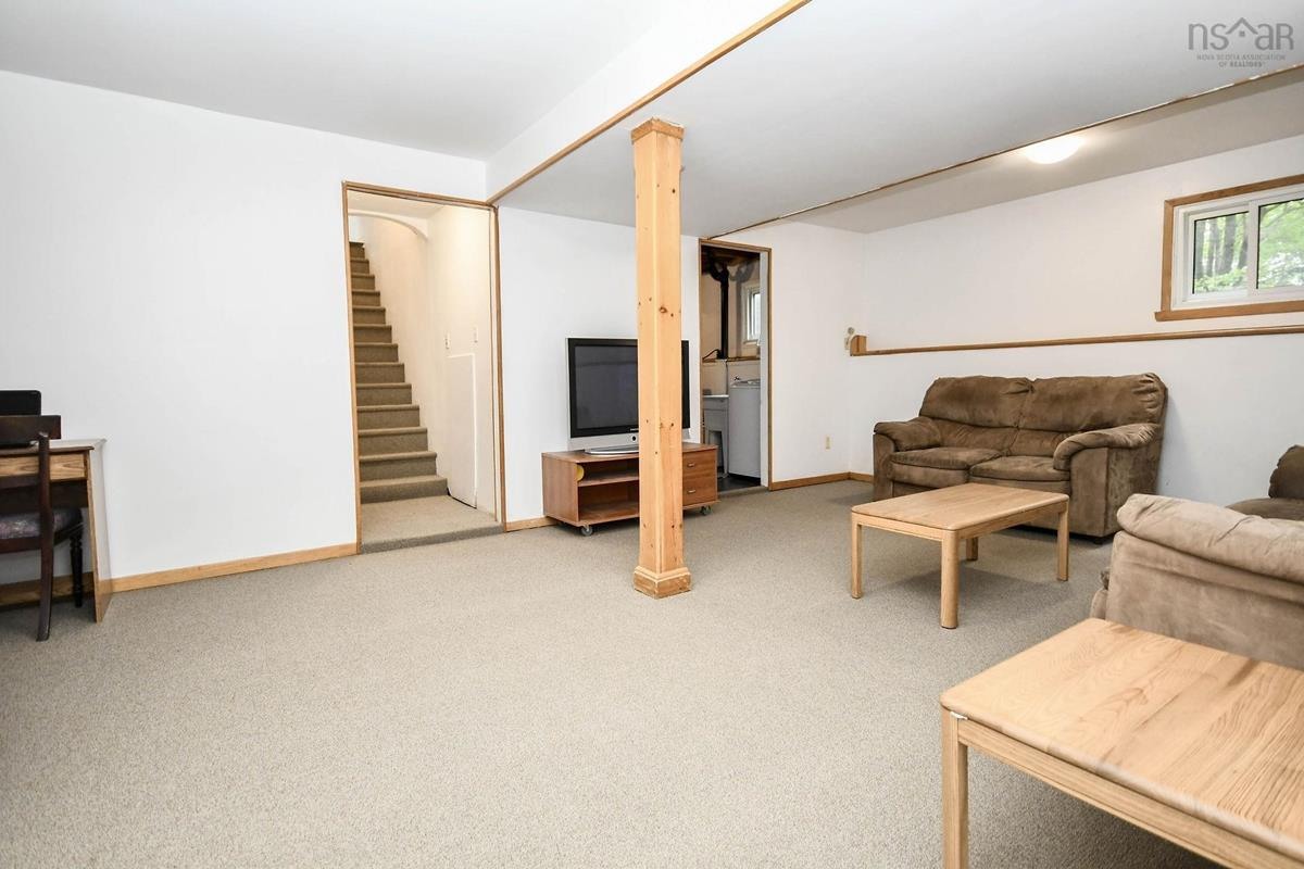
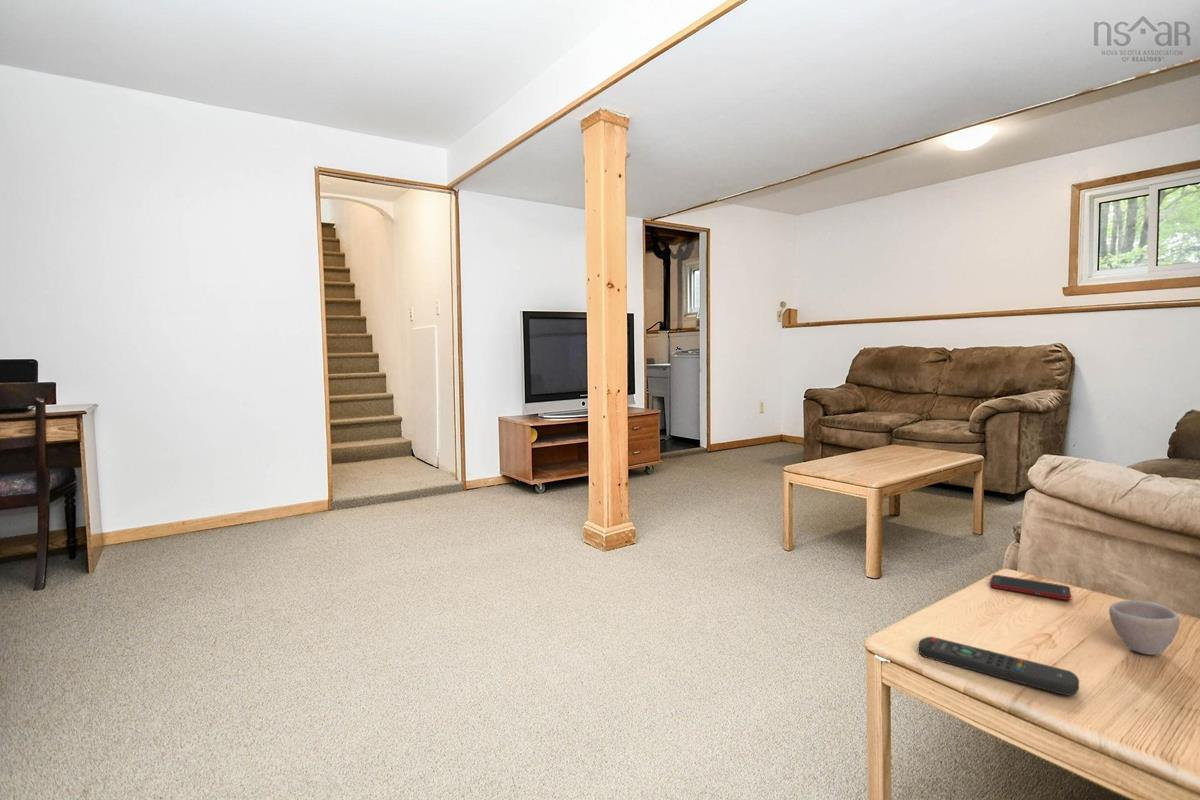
+ cup (1144, 626)
+ cell phone (1029, 586)
+ remote control (993, 663)
